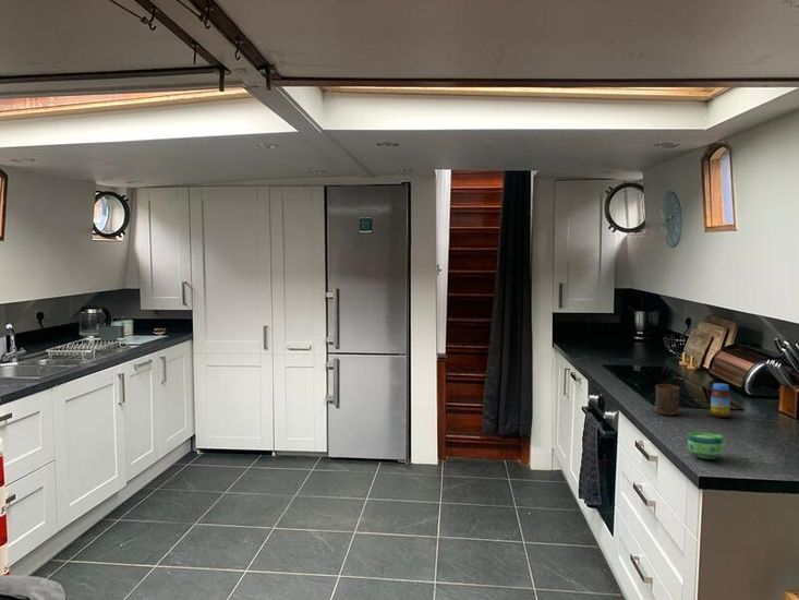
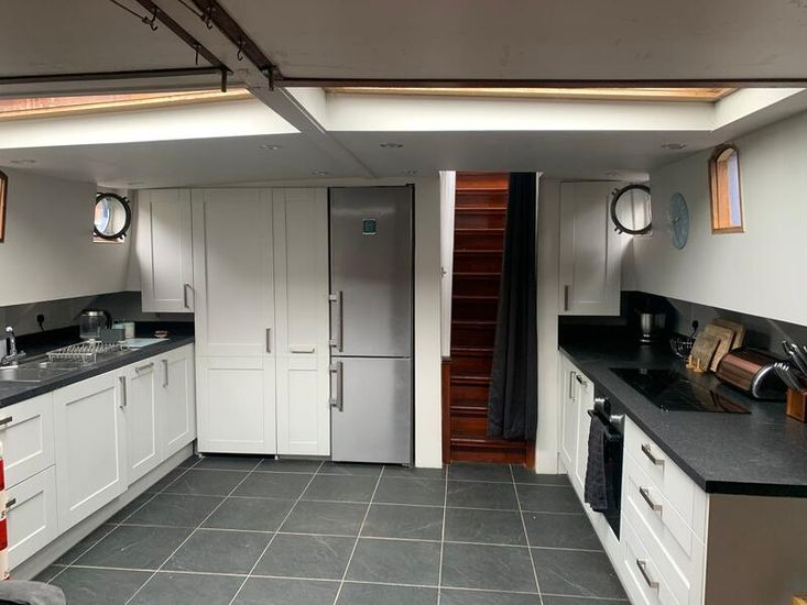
- jar (719, 399)
- cup (666, 399)
- cup (706, 444)
